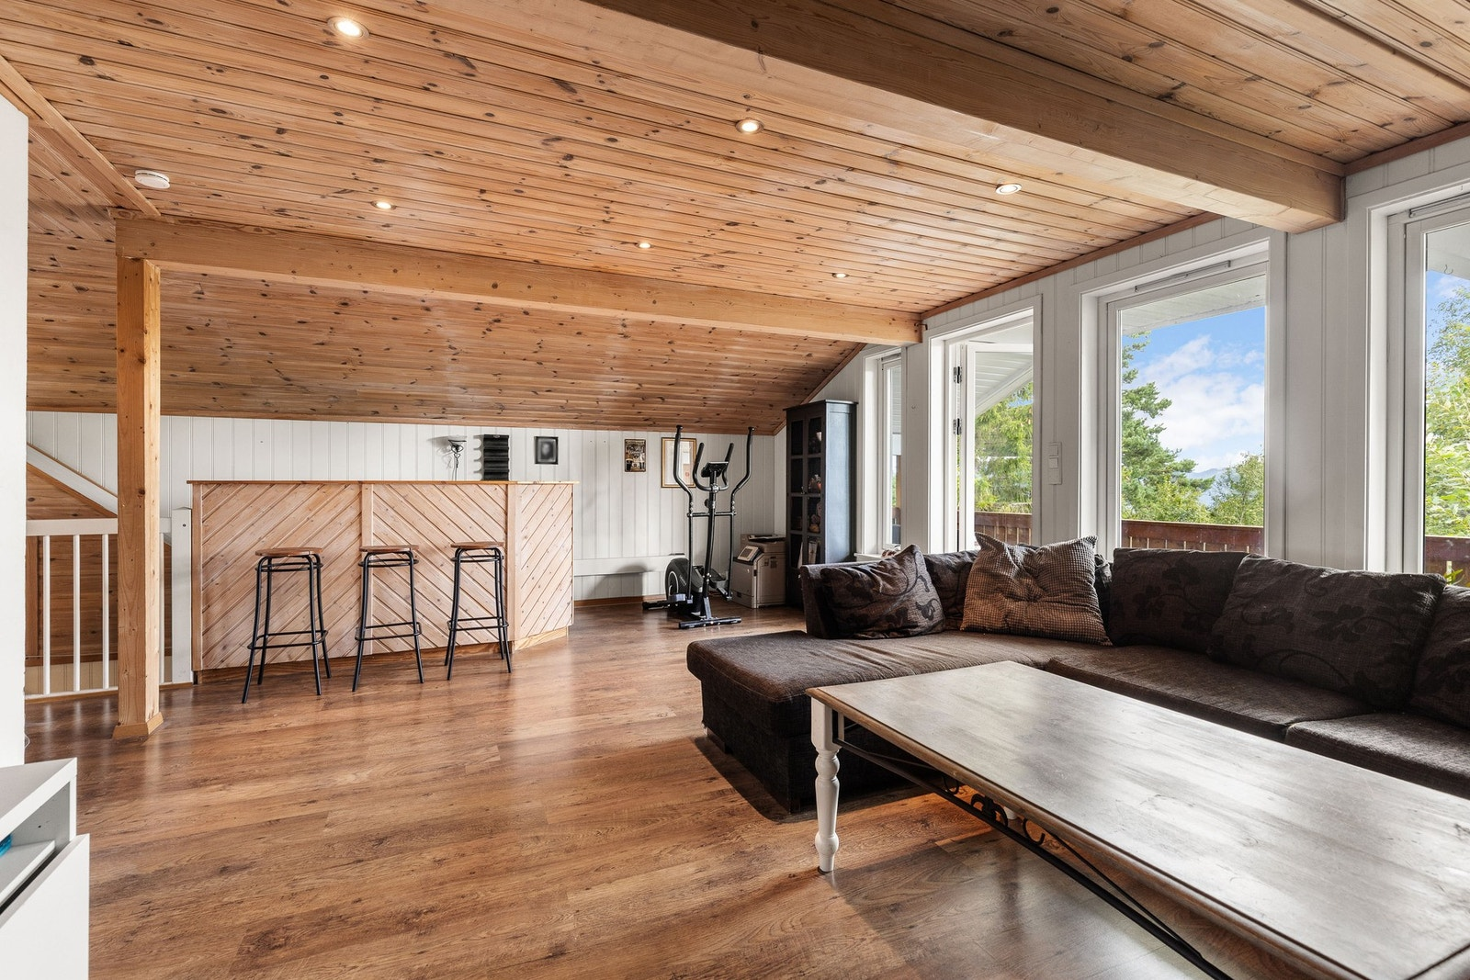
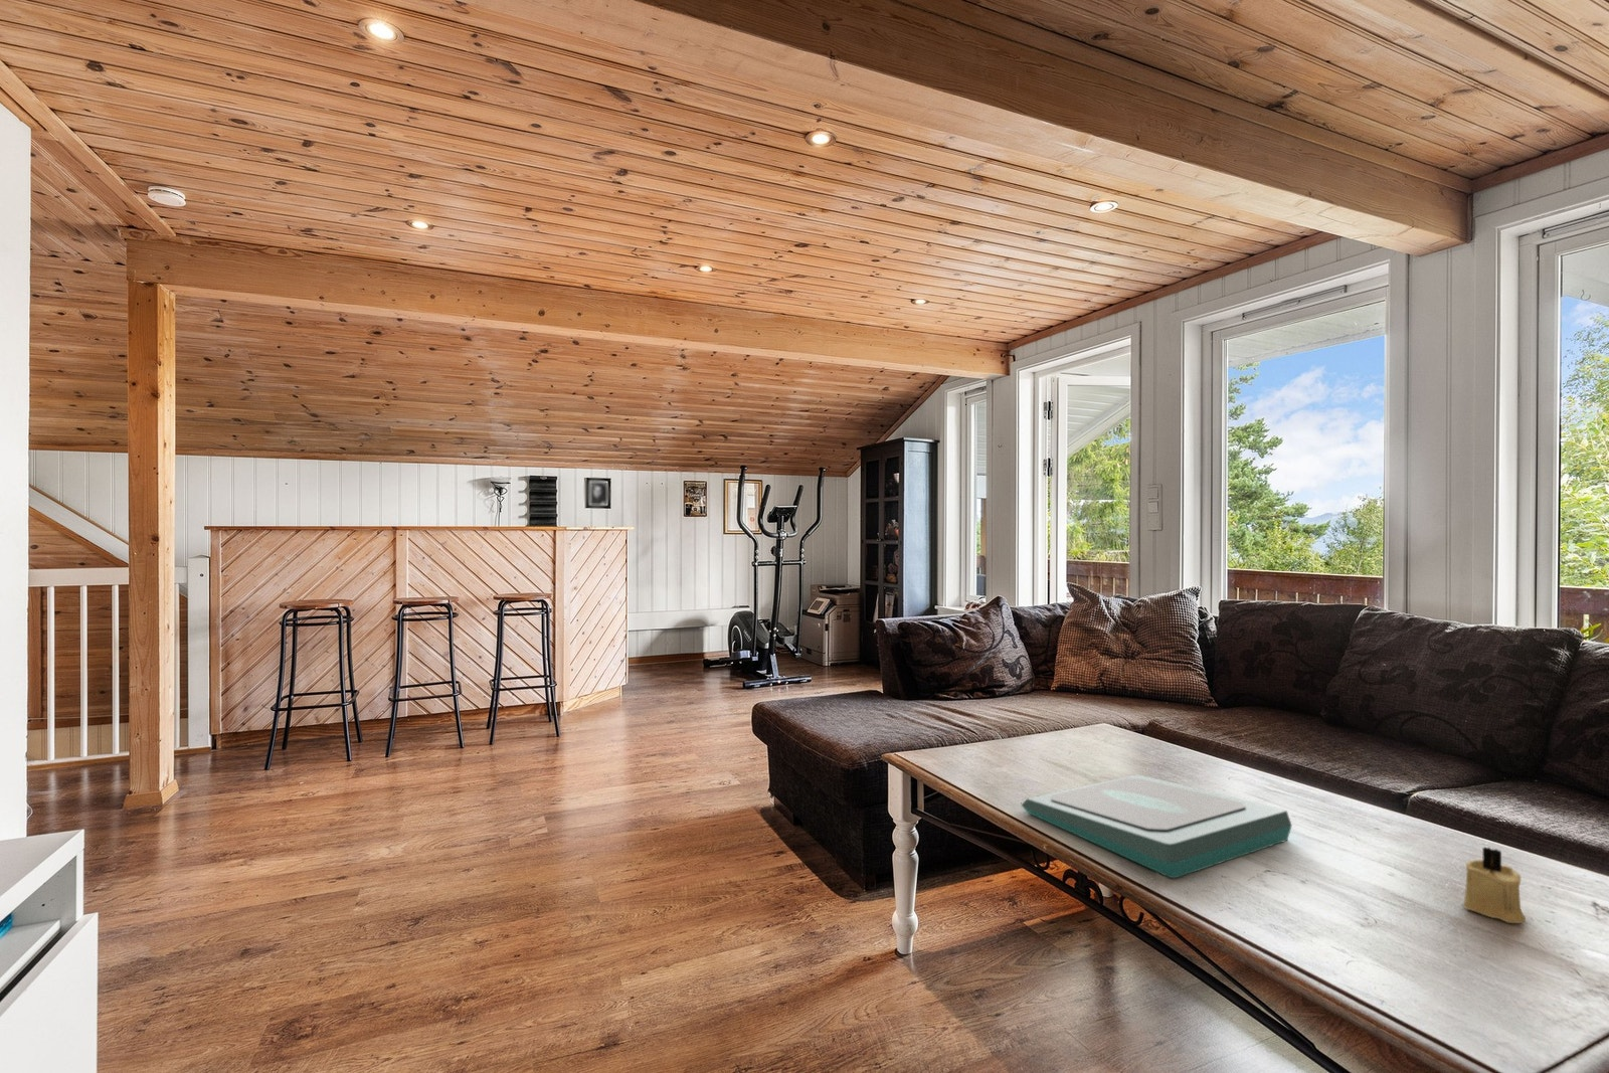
+ candle (1493, 881)
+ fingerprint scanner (1149, 811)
